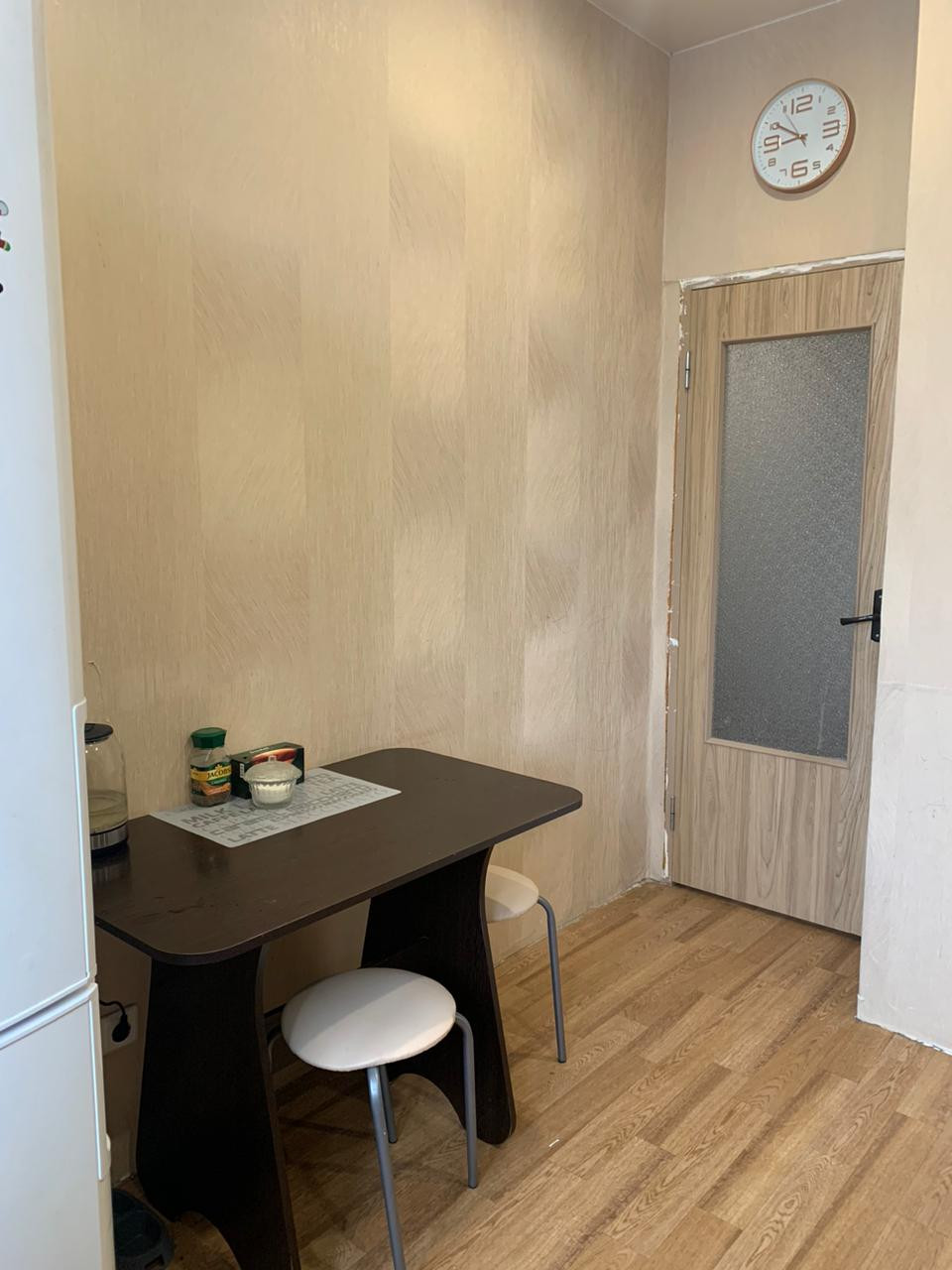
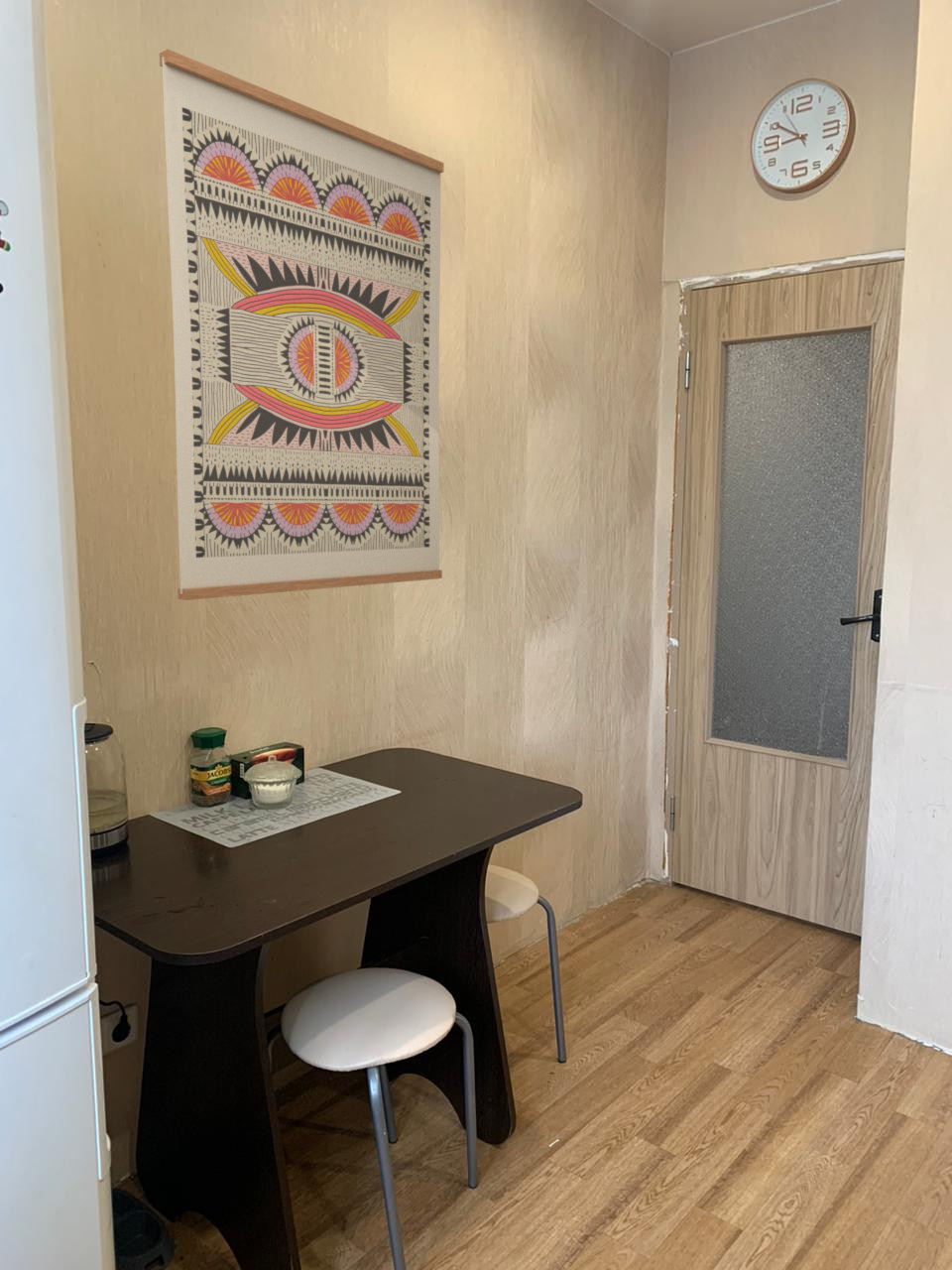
+ wall art (323, 359)
